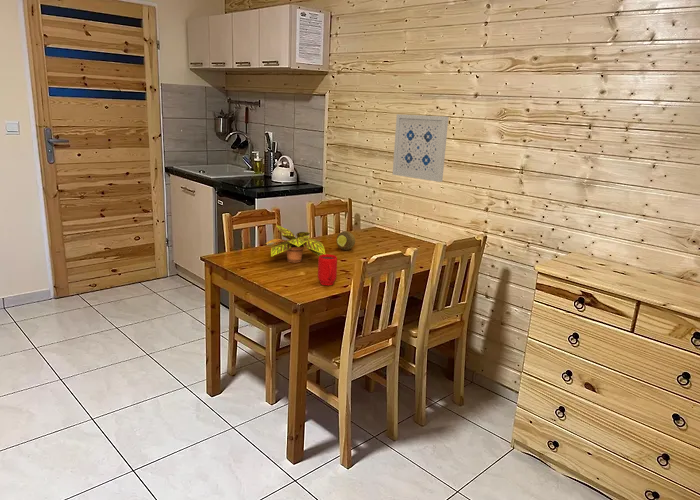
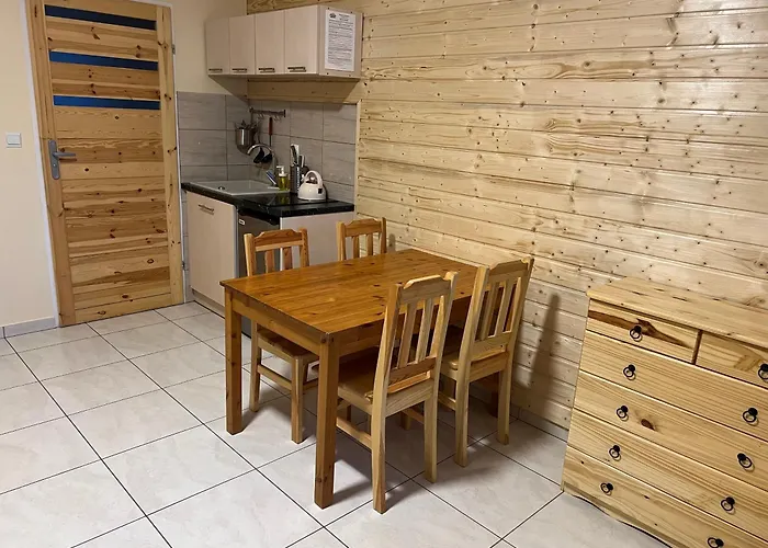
- plant (298, 244)
- wall art (419, 147)
- fruit (345, 240)
- mug (328, 271)
